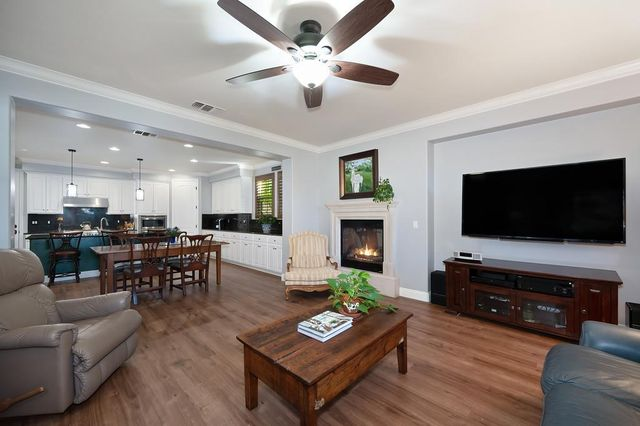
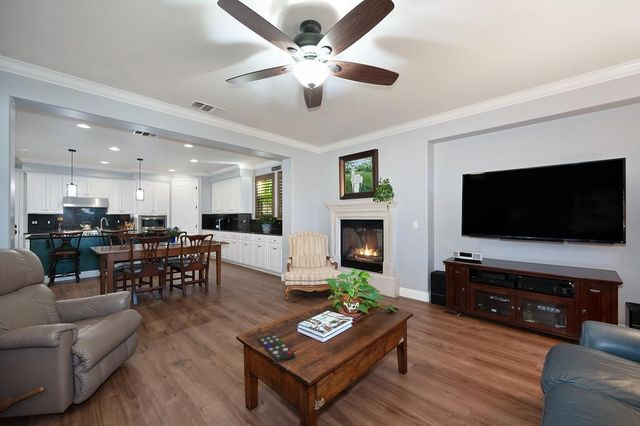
+ remote control (275, 346)
